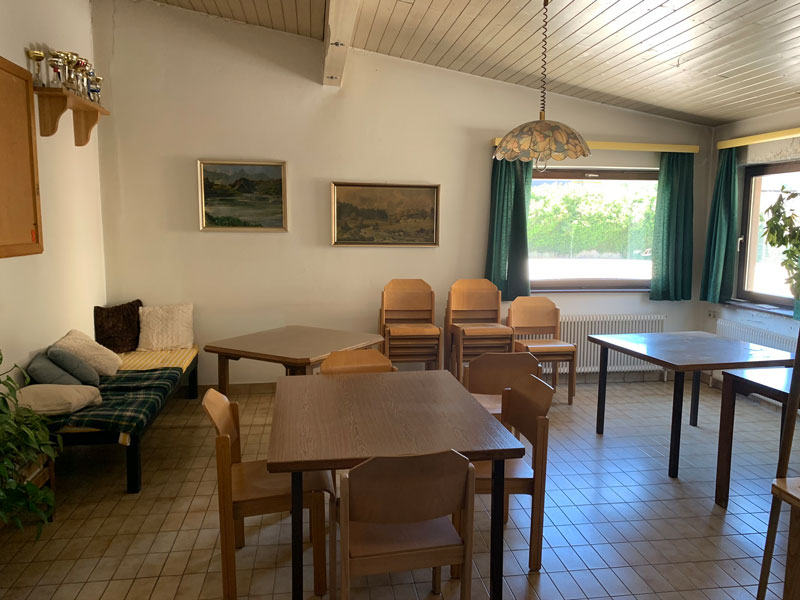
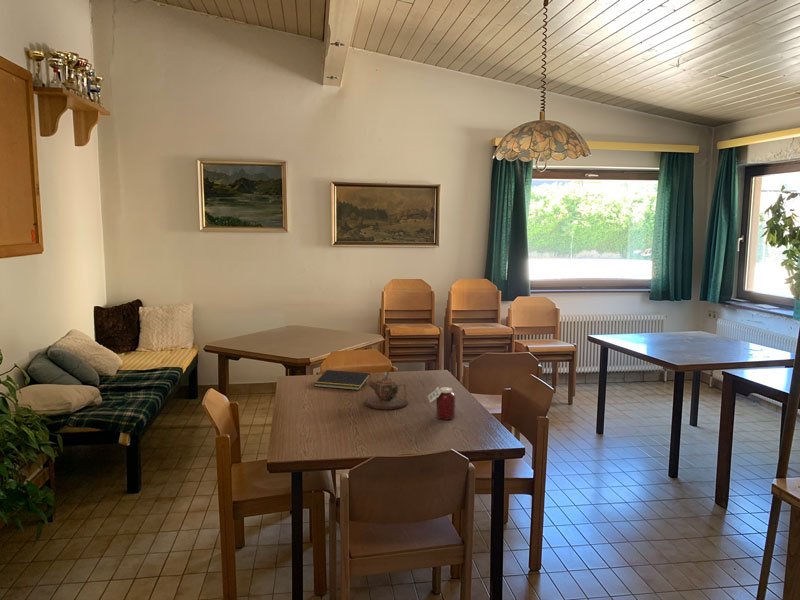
+ teapot (386, 387)
+ jar (441, 403)
+ notepad (342, 379)
